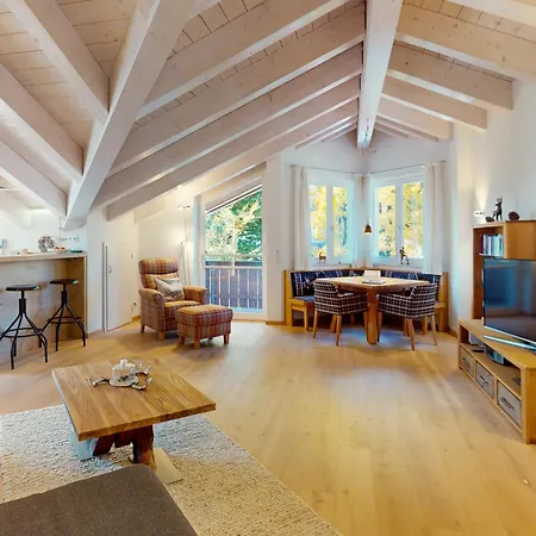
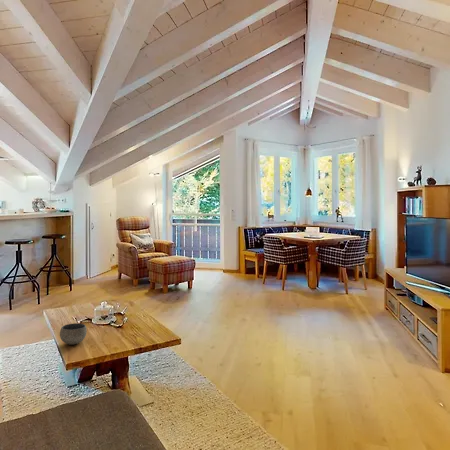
+ bowl (73, 334)
